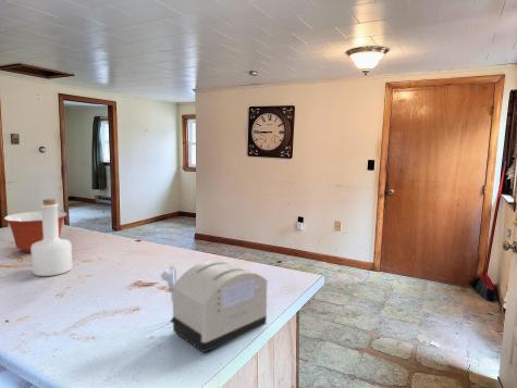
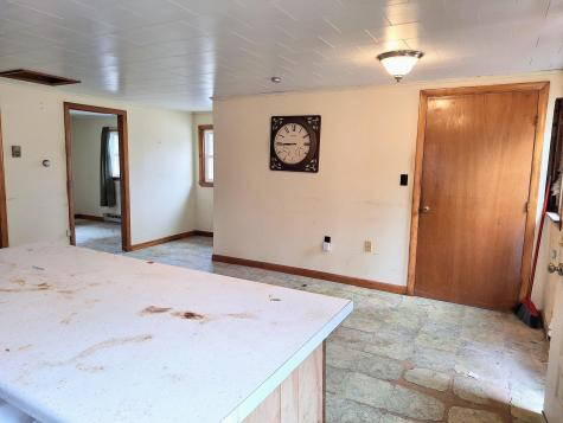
- mixing bowl (37, 231)
- toaster (209, 293)
- bottle (50, 235)
